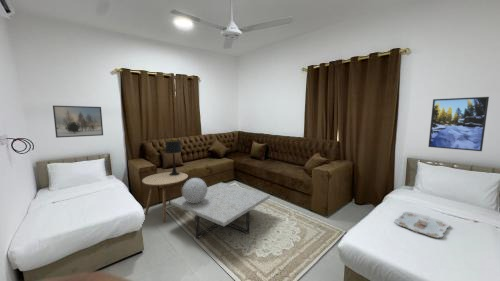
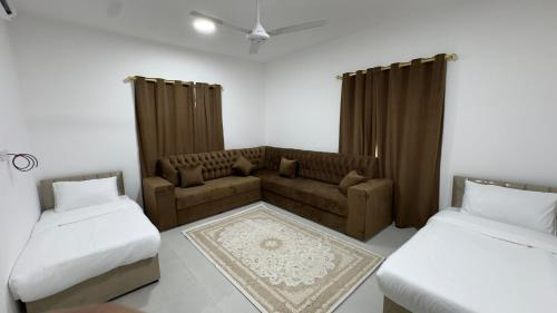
- coffee table (222, 210)
- side table (165, 195)
- table lamp (173, 157)
- serving tray (421, 223)
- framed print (79, 121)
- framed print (456, 123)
- decorative sphere (194, 190)
